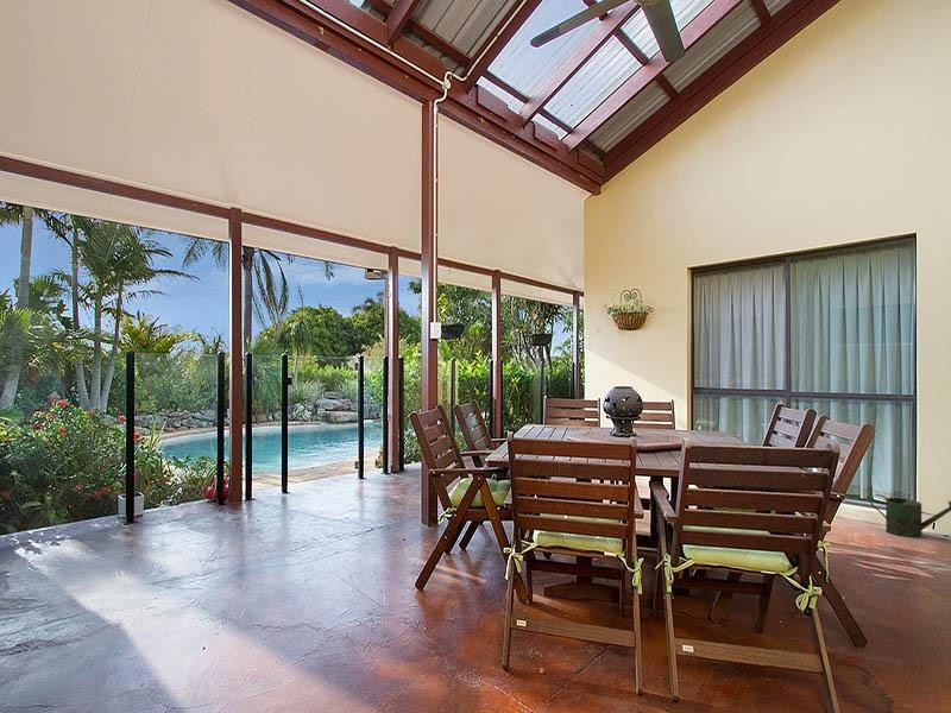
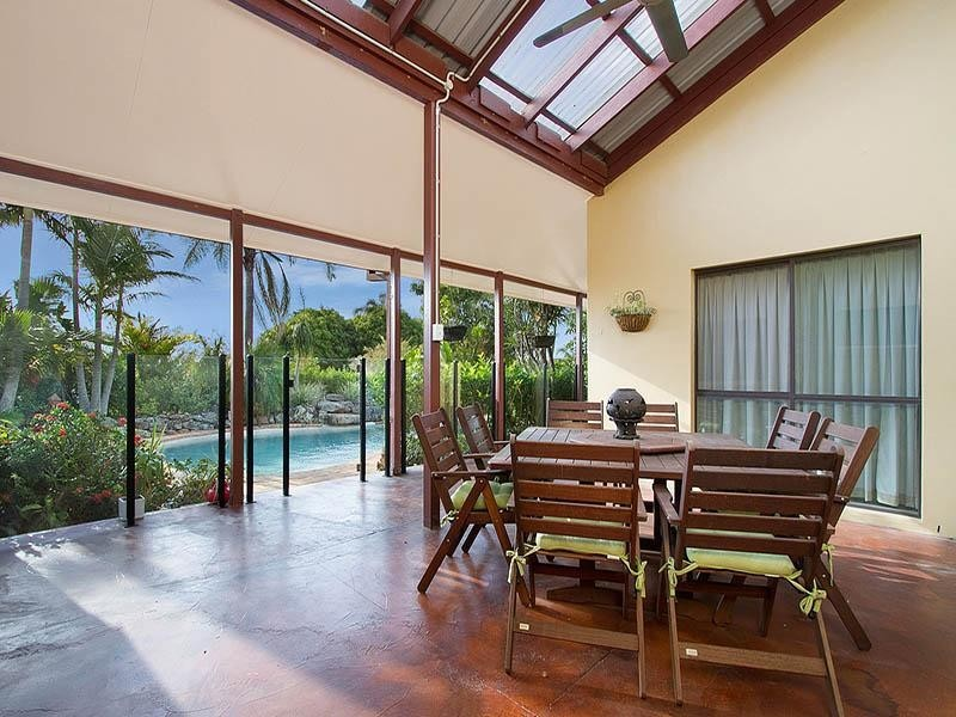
- watering can (913, 515)
